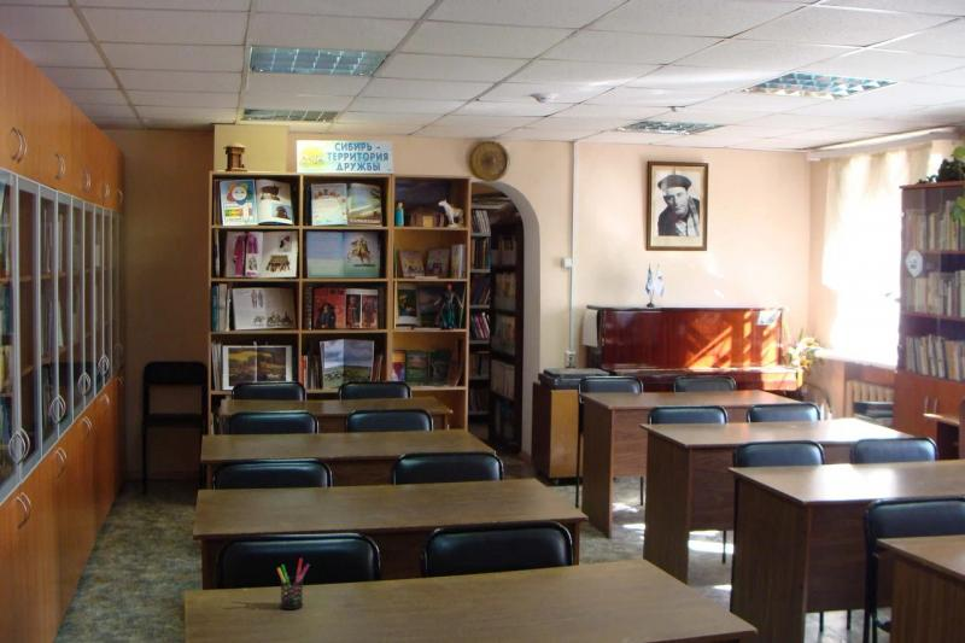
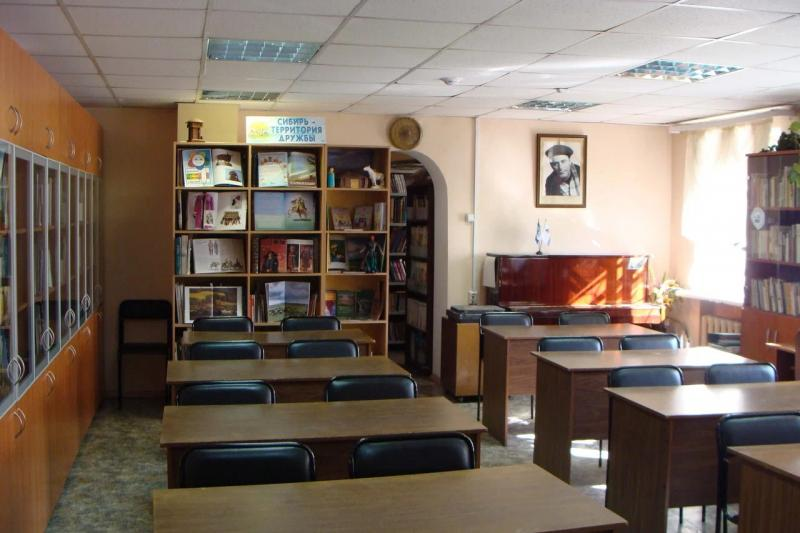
- pen holder (291, 583)
